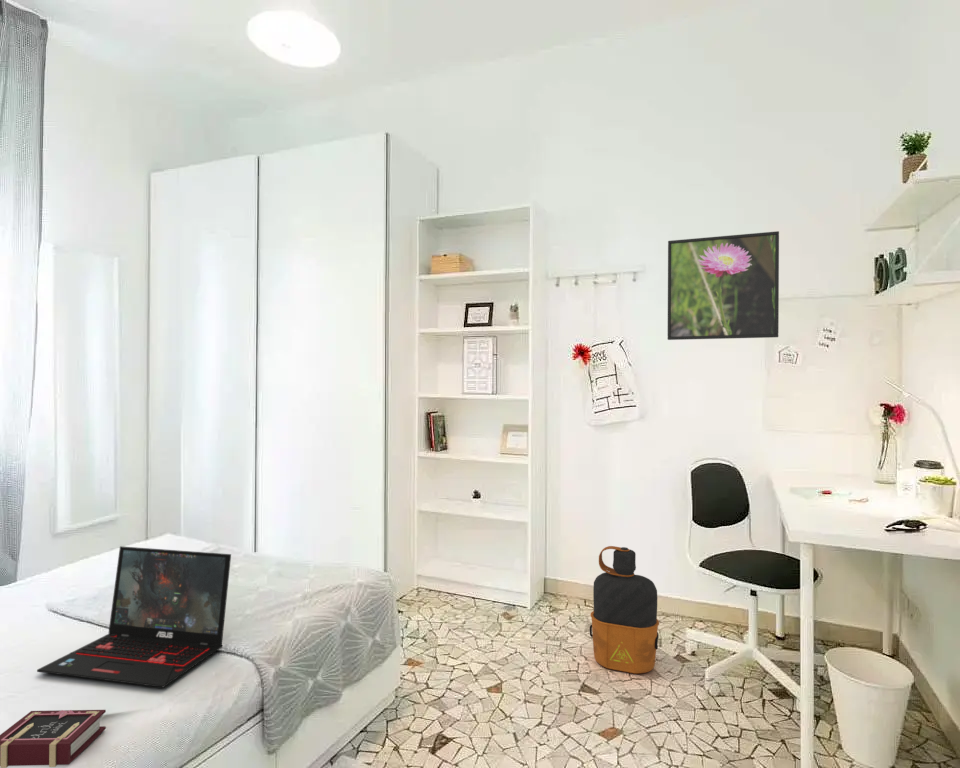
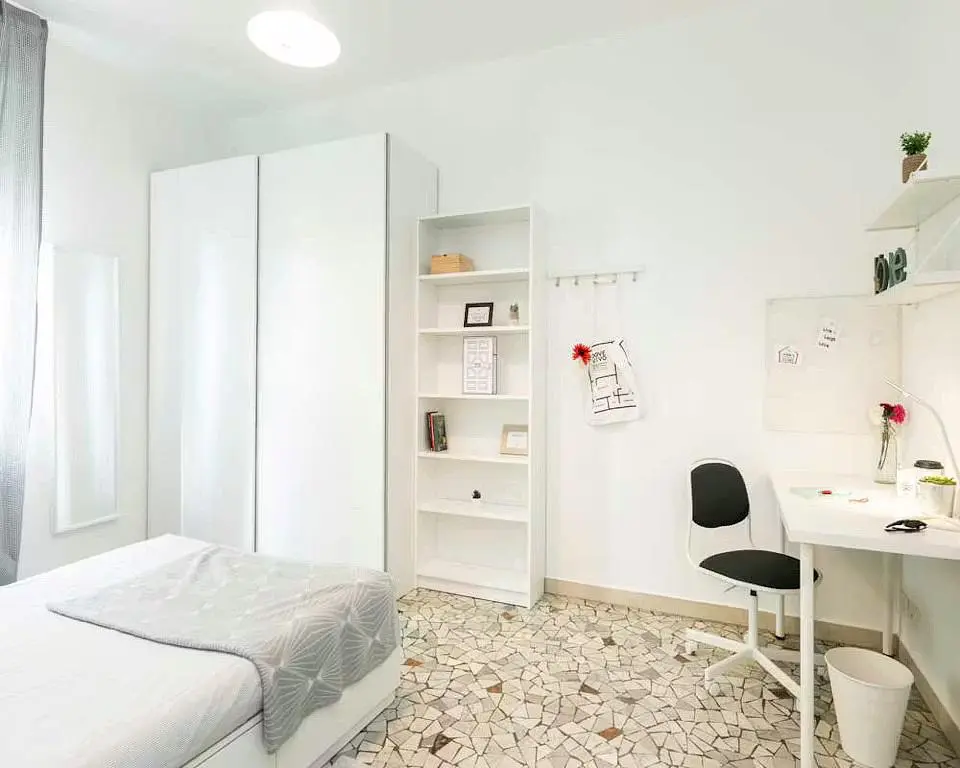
- book (48, 736)
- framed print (721, 287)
- water bottle (623, 605)
- laptop (139, 611)
